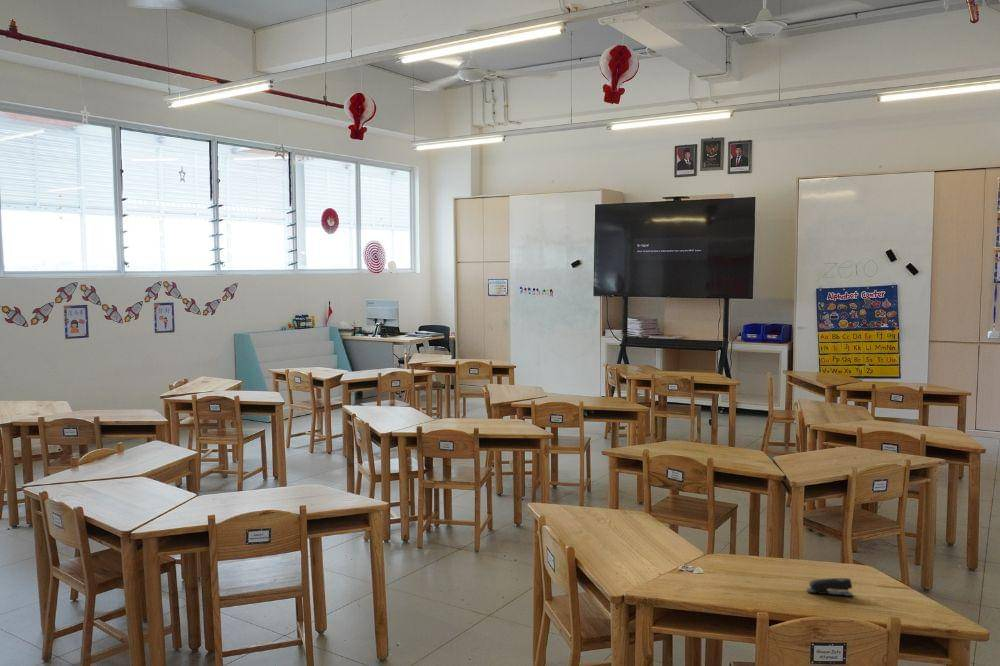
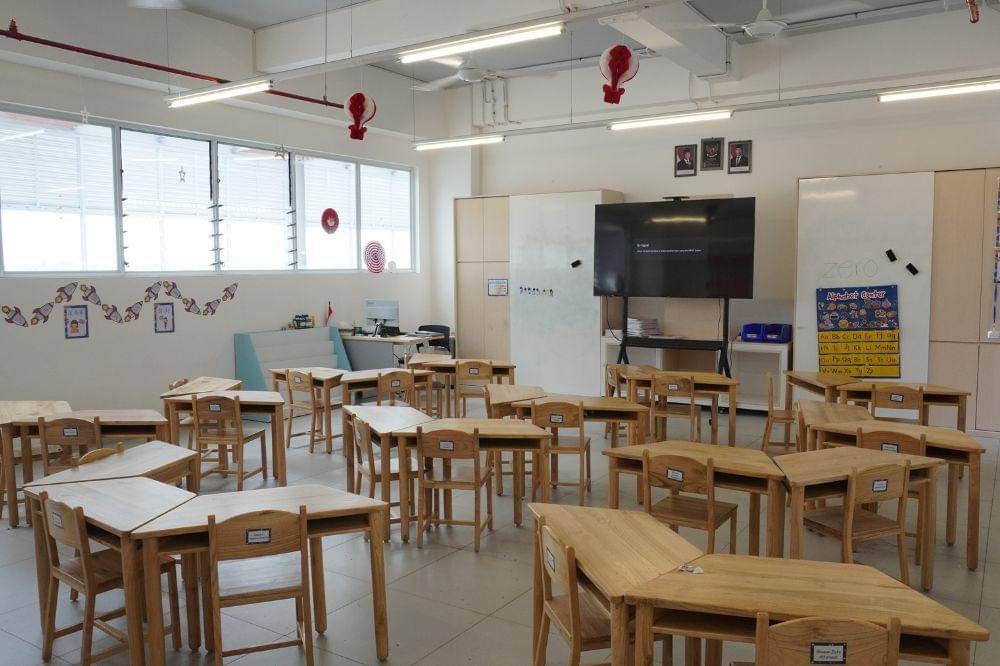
- stapler (829, 585)
